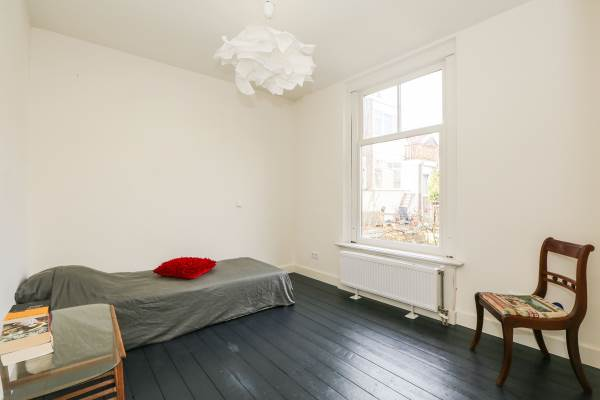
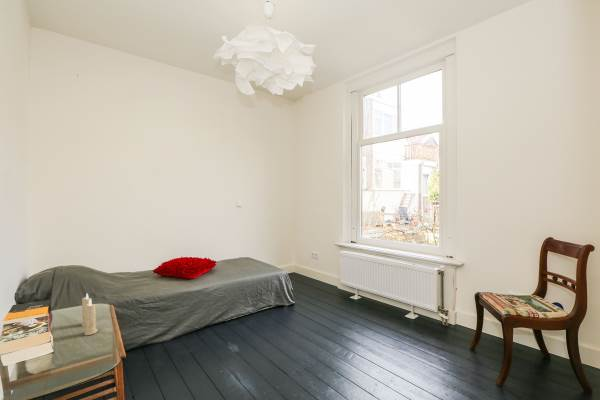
+ candle (89, 311)
